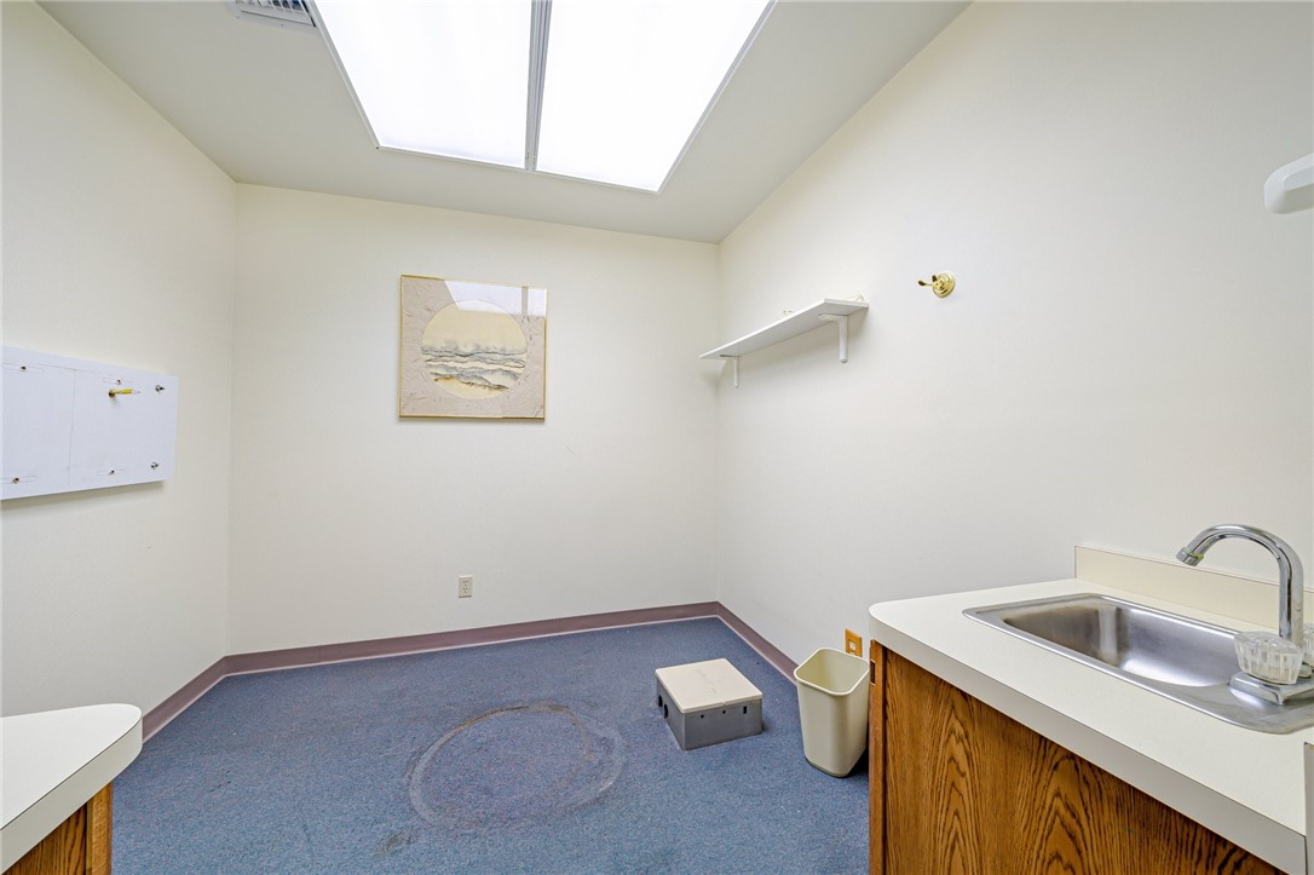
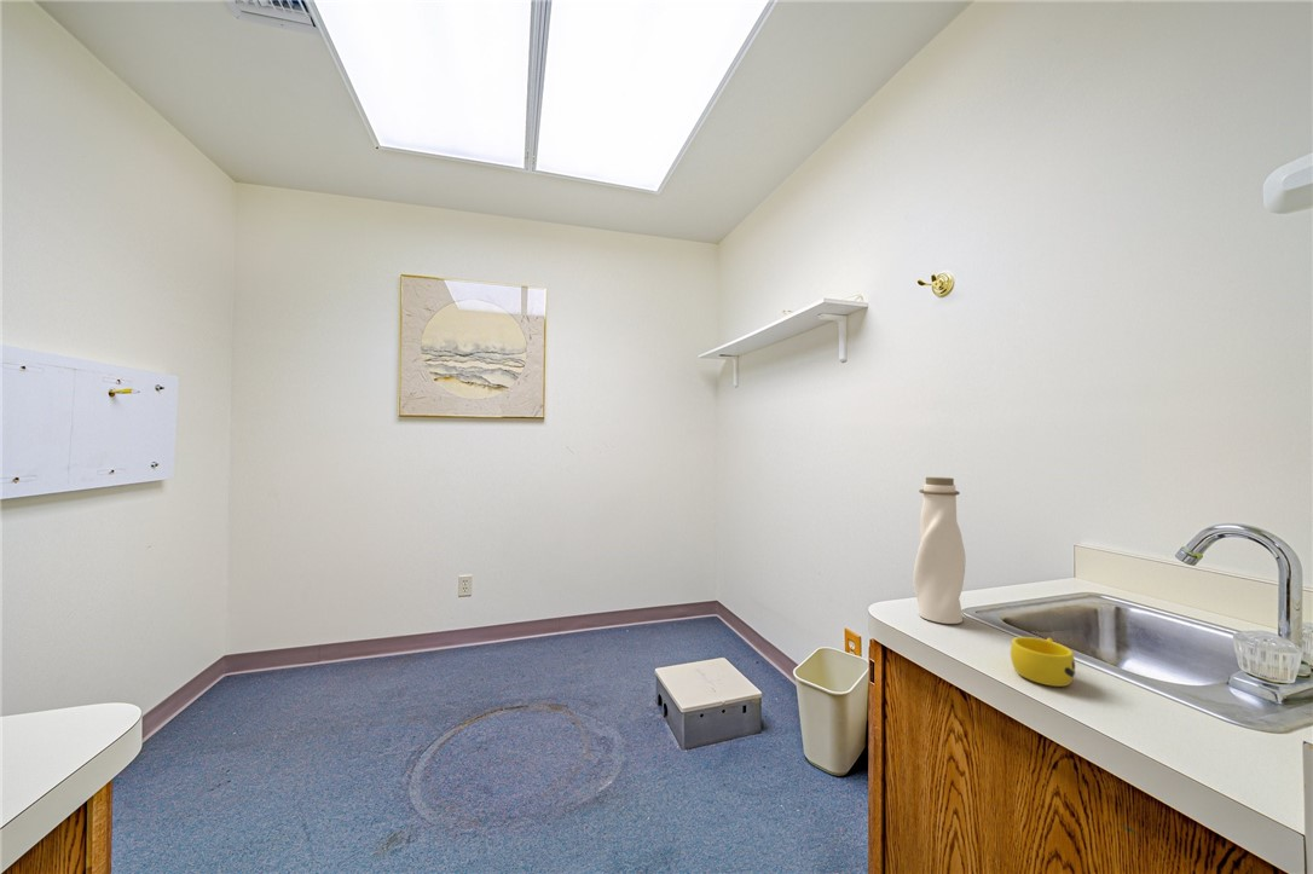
+ water bottle (937, 546)
+ cup (1043, 659)
